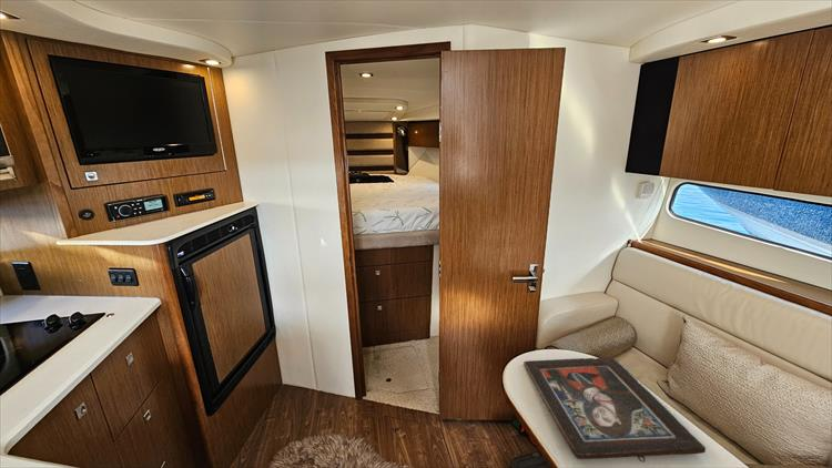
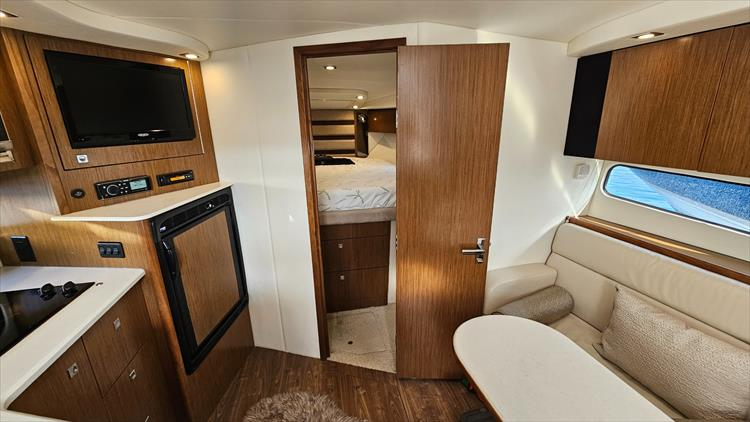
- religious icon (598, 400)
